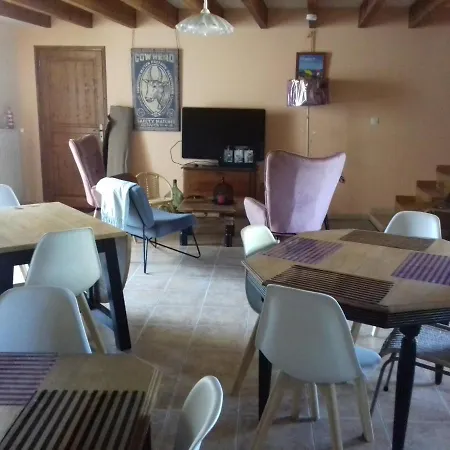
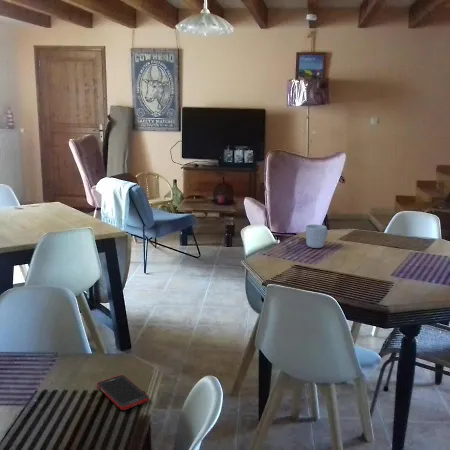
+ cell phone (122, 391)
+ mug (318, 236)
